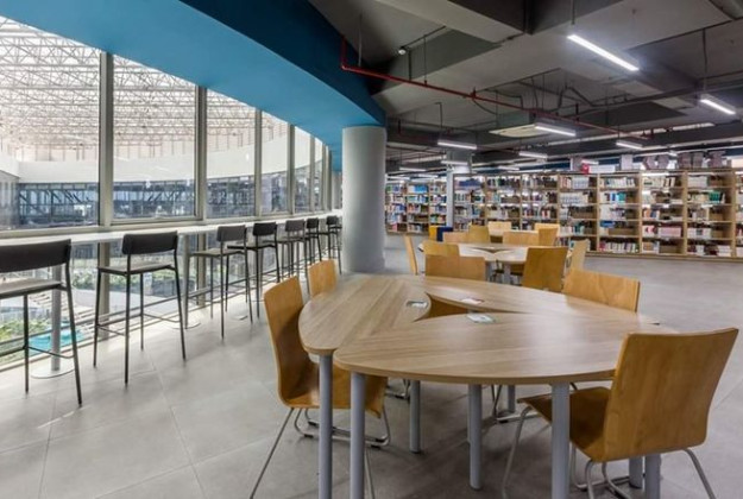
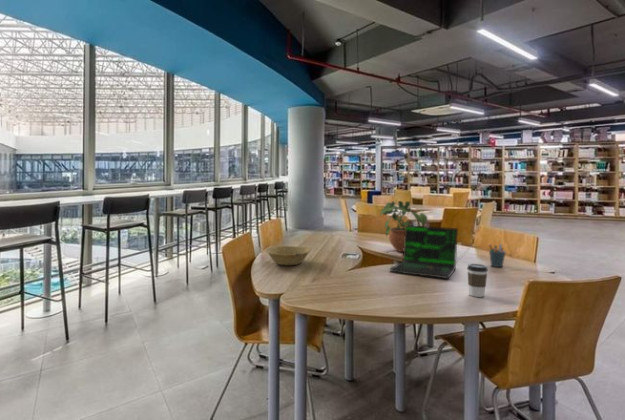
+ coffee cup (477, 280)
+ potted plant (401, 223)
+ pen holder (496, 254)
+ laptop (432, 249)
+ bowl (288, 255)
